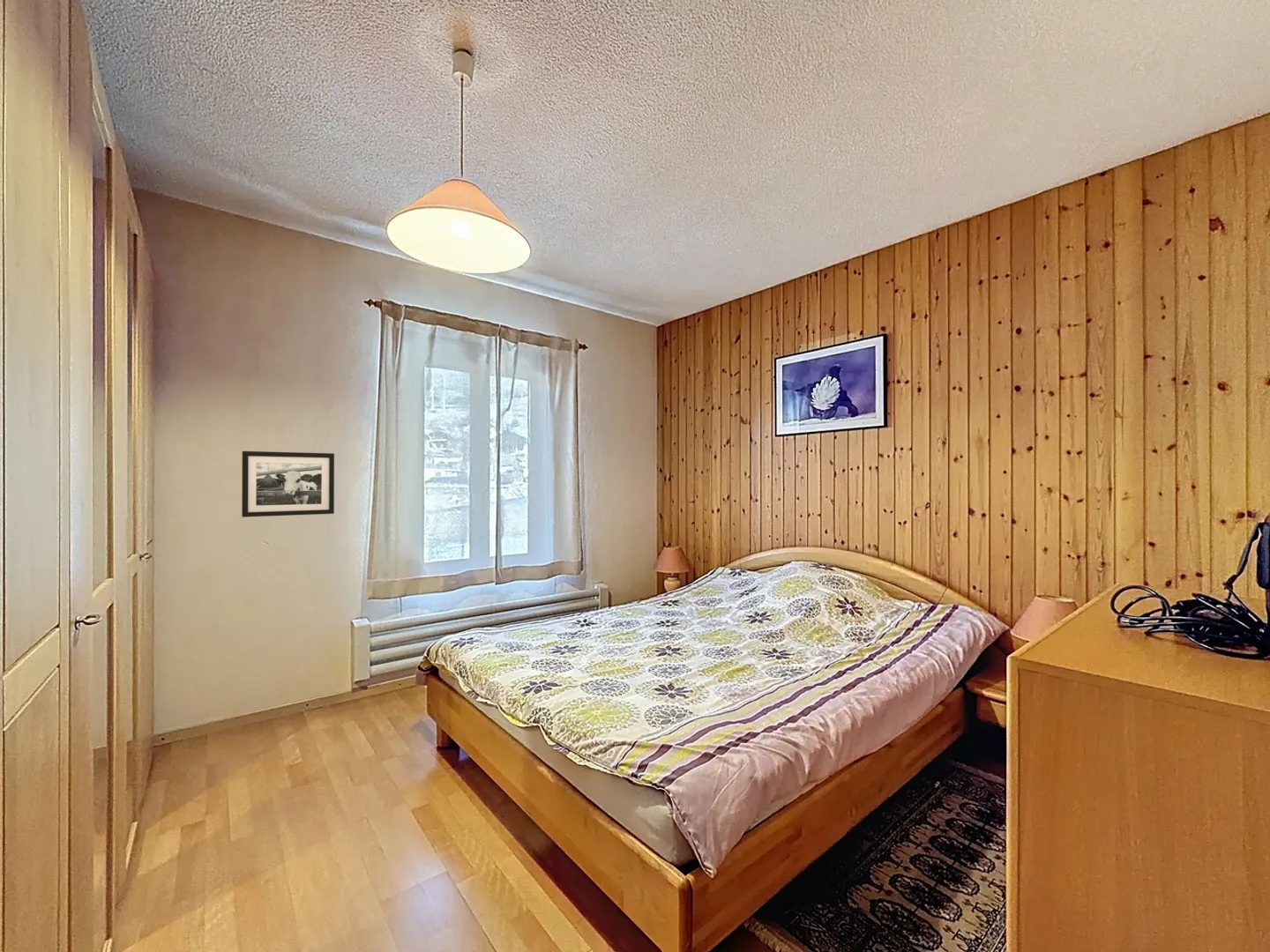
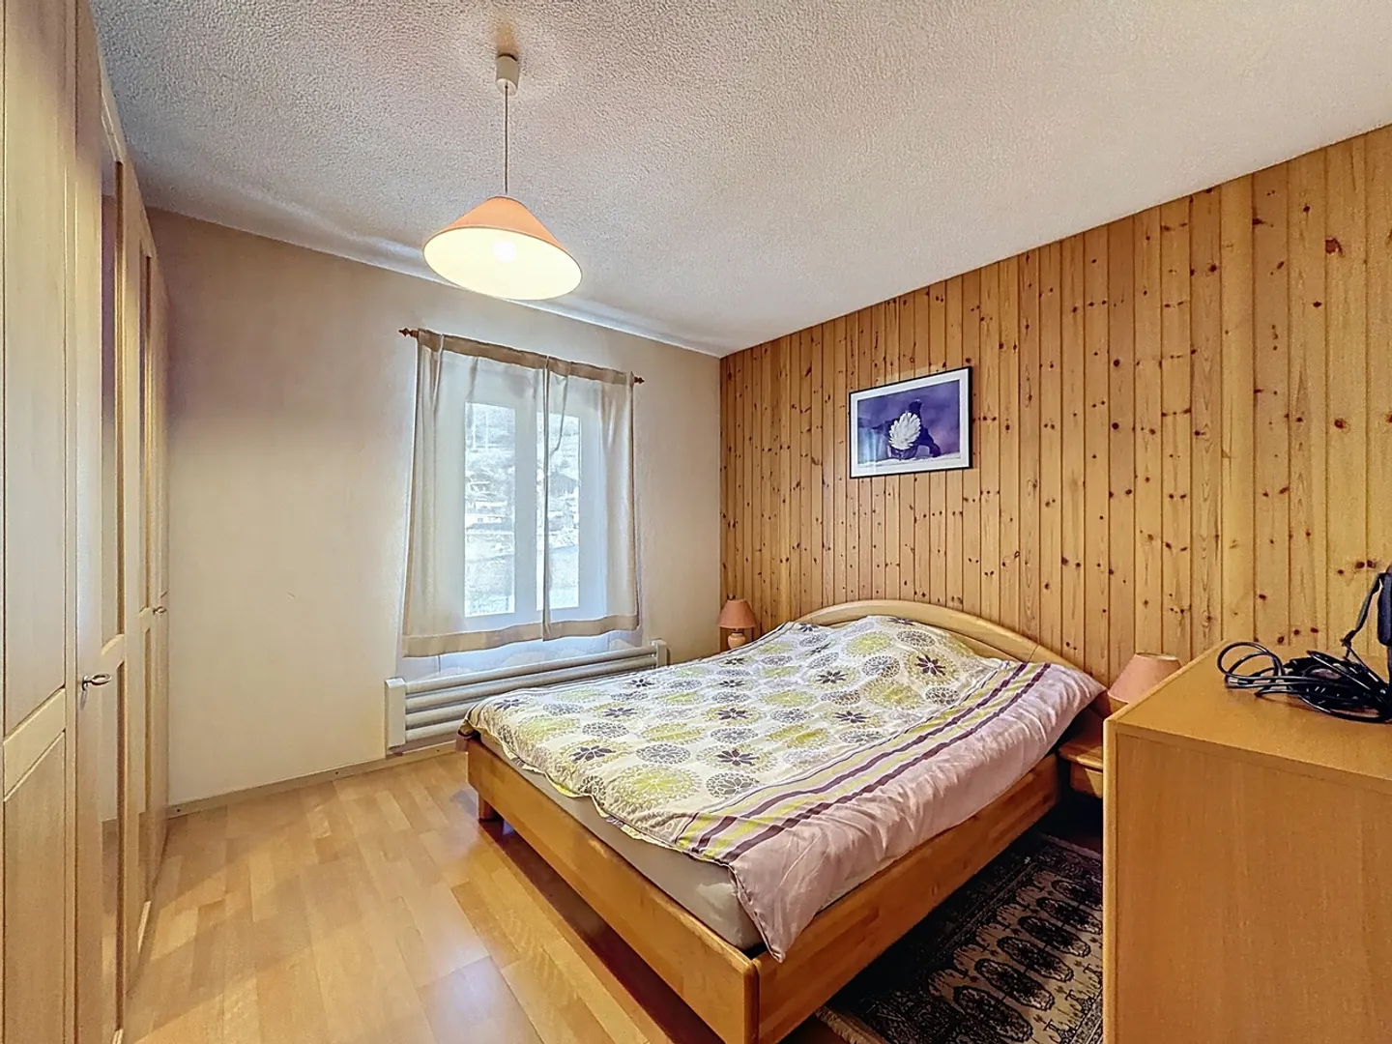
- picture frame (289, 483)
